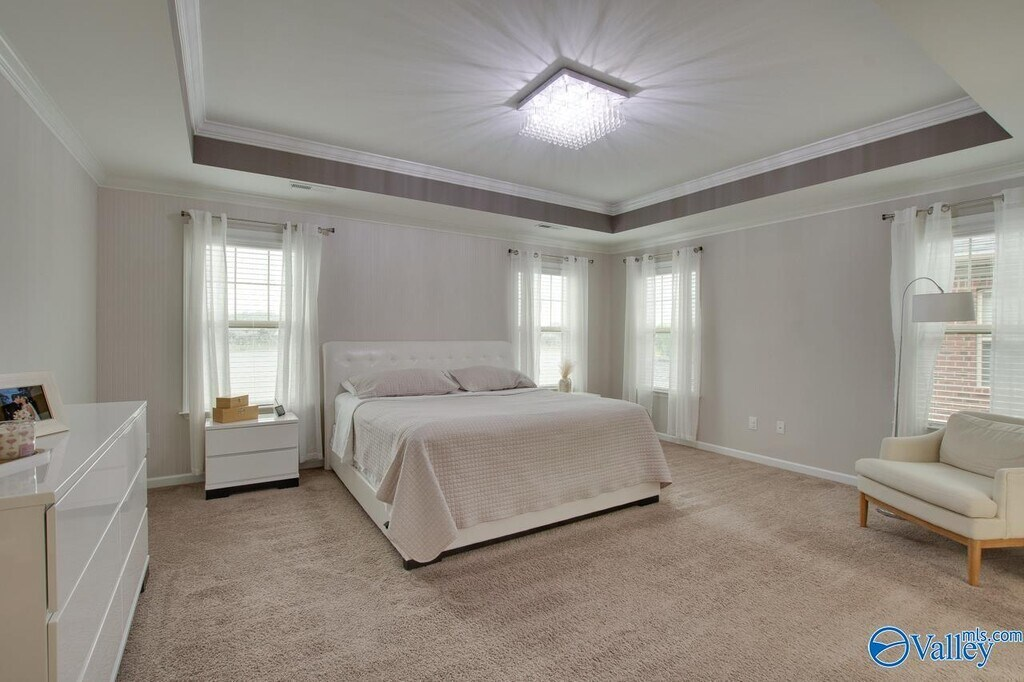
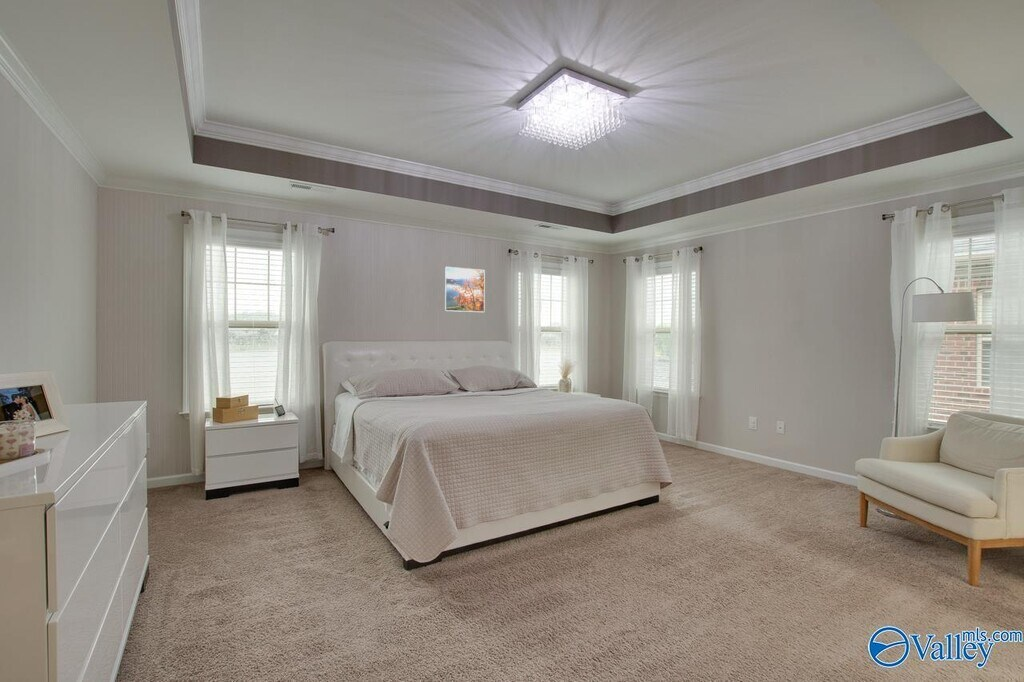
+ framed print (464, 290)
